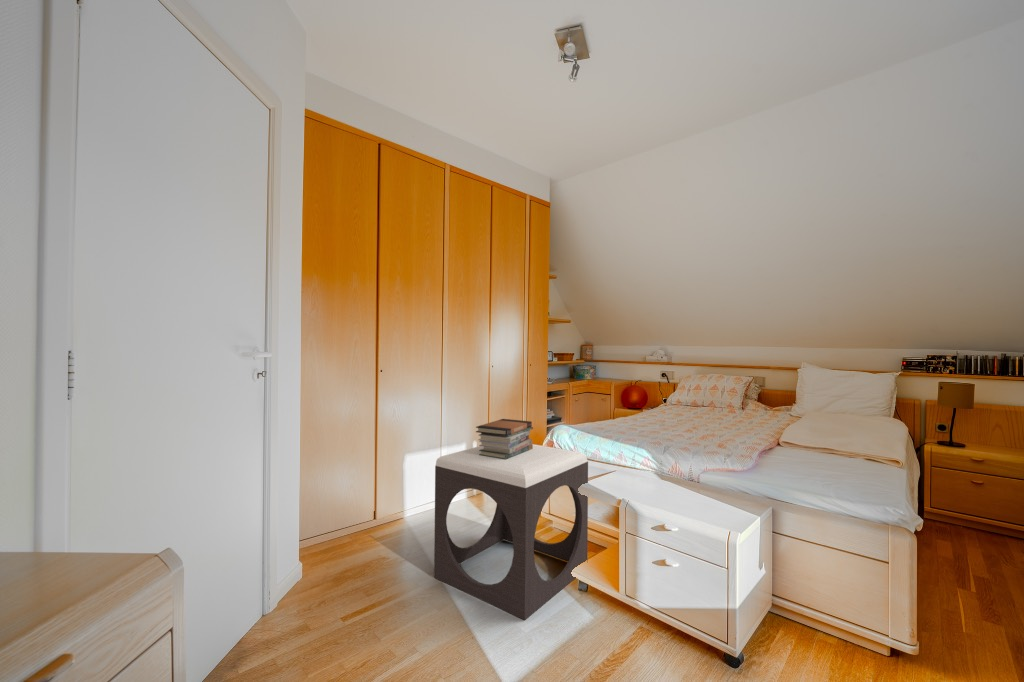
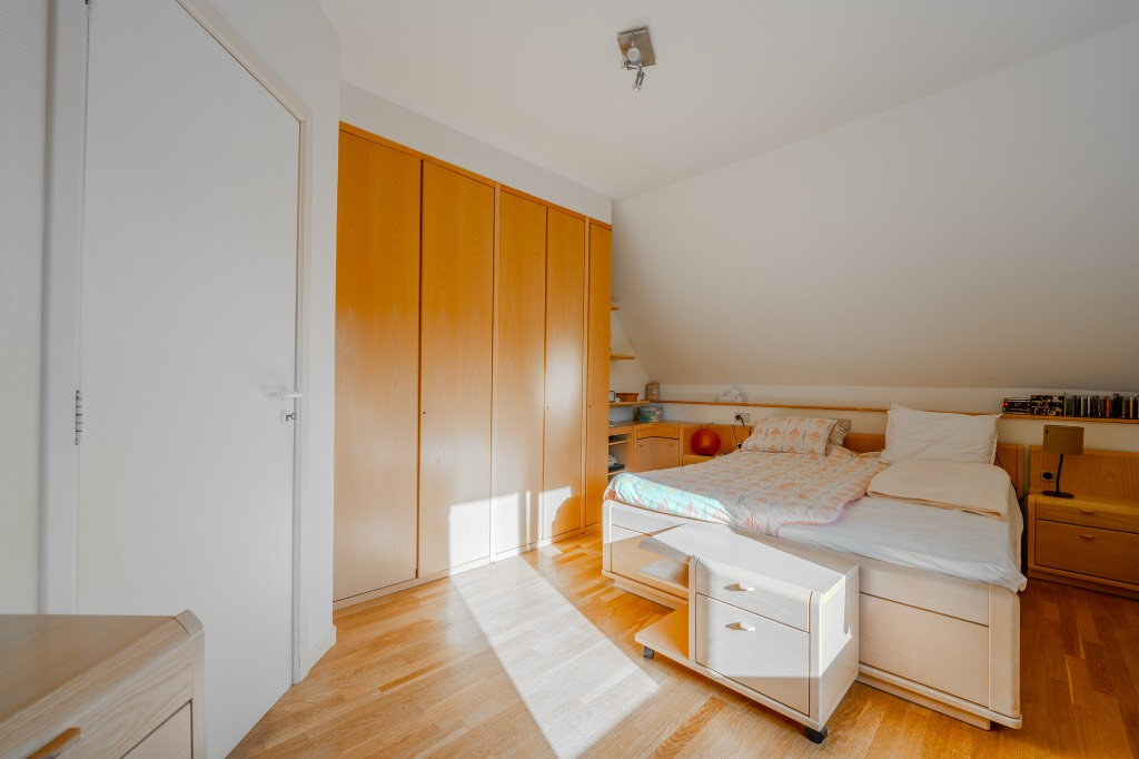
- book stack (505, 437)
- footstool (513, 512)
